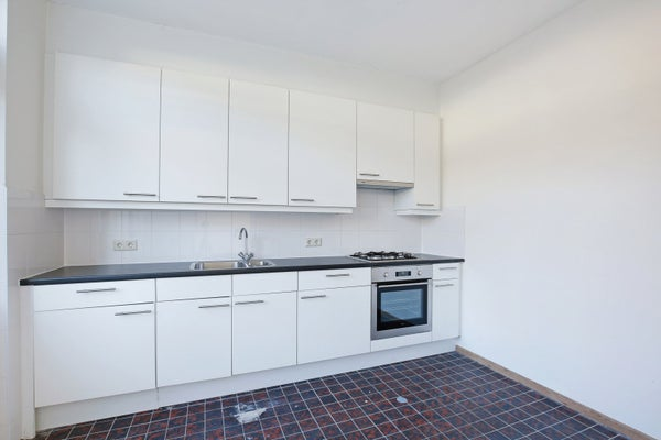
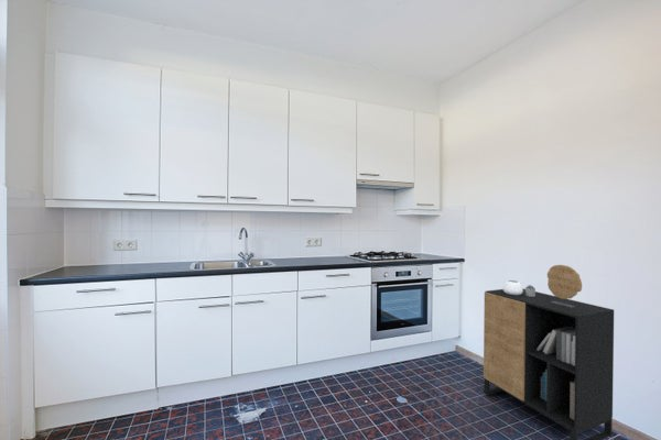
+ cabinet (541, 338)
